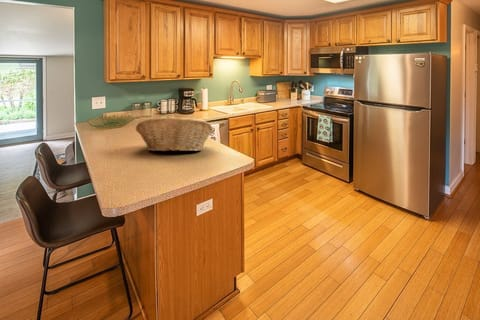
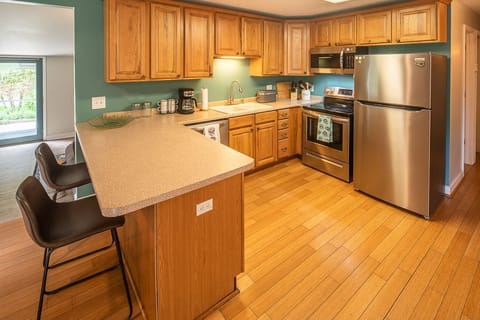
- fruit basket (175, 135)
